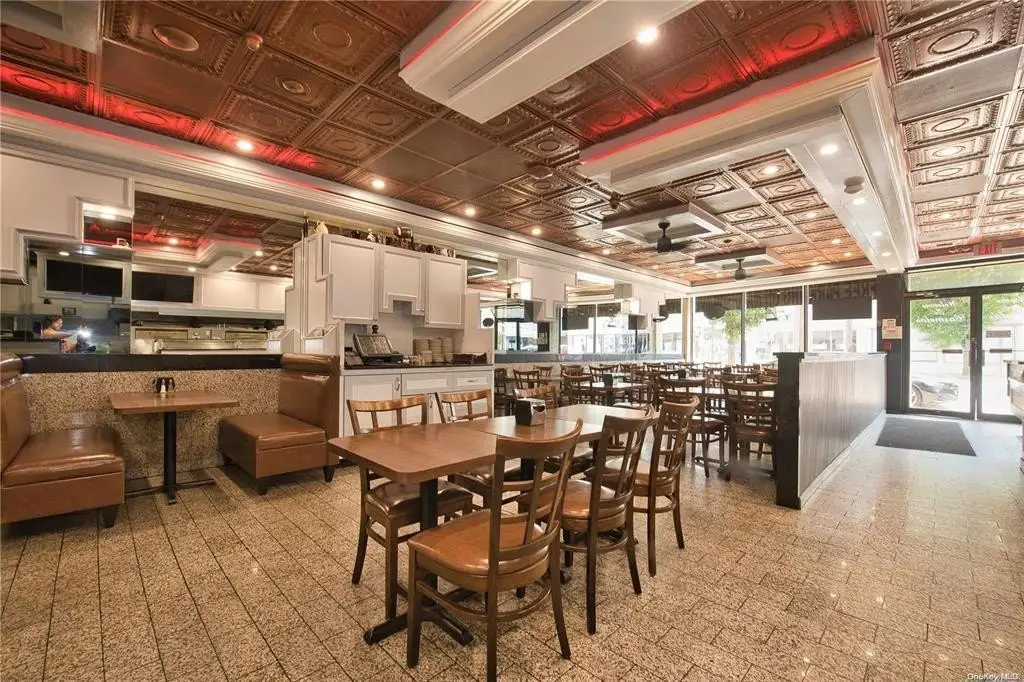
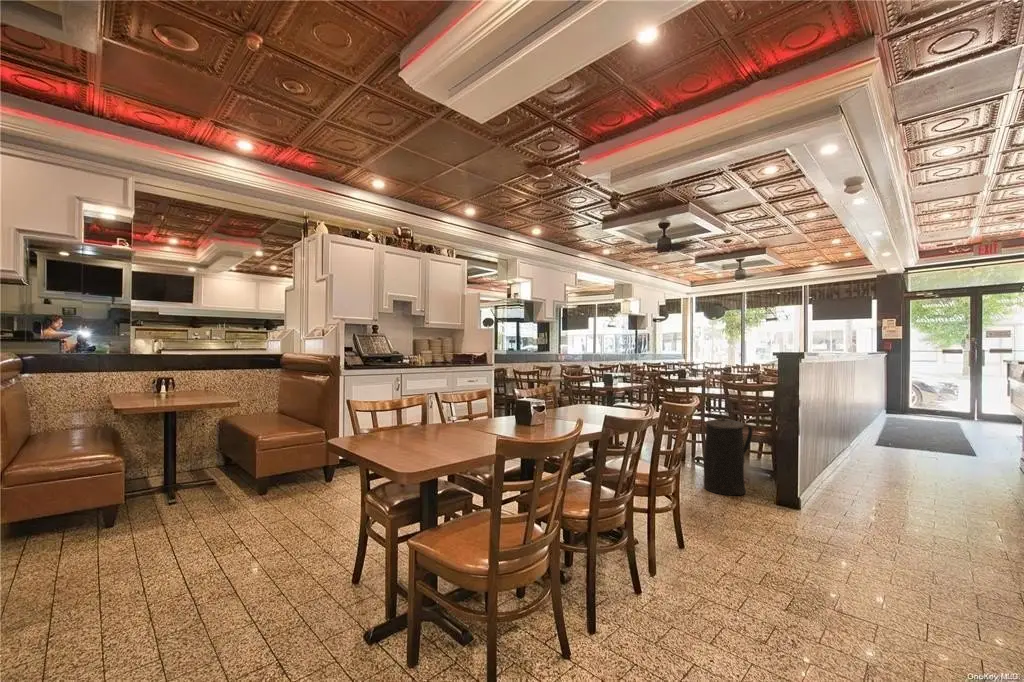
+ trash can (726, 452)
